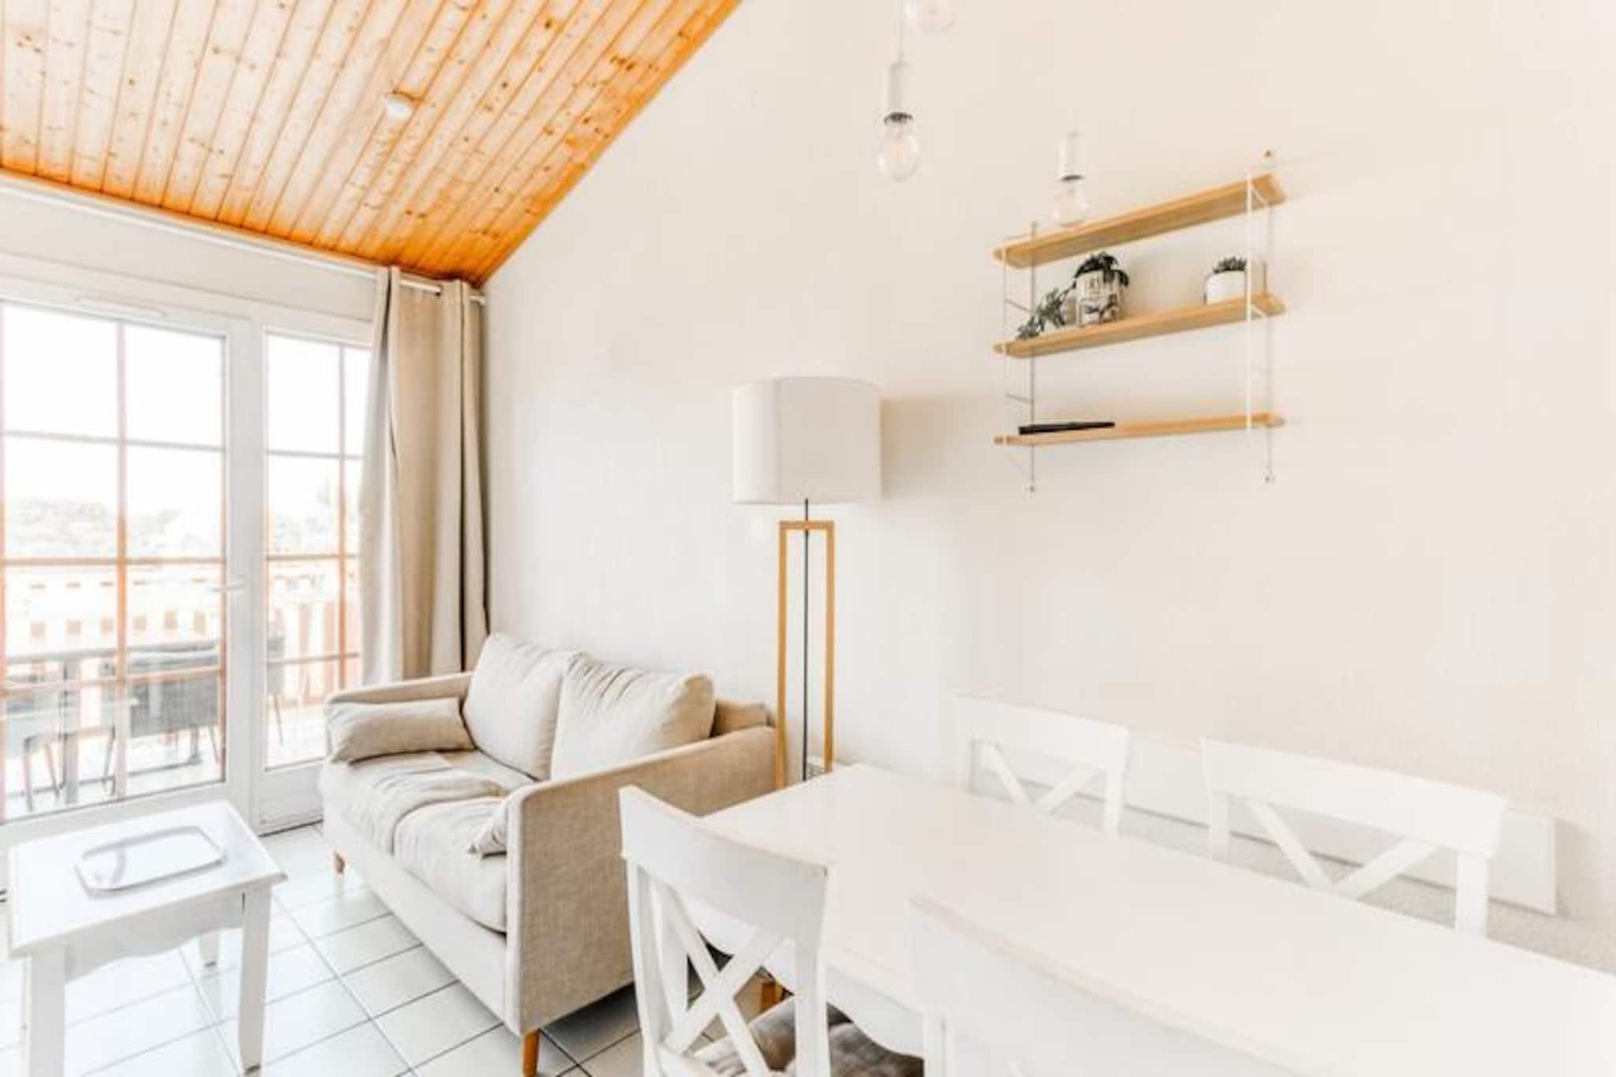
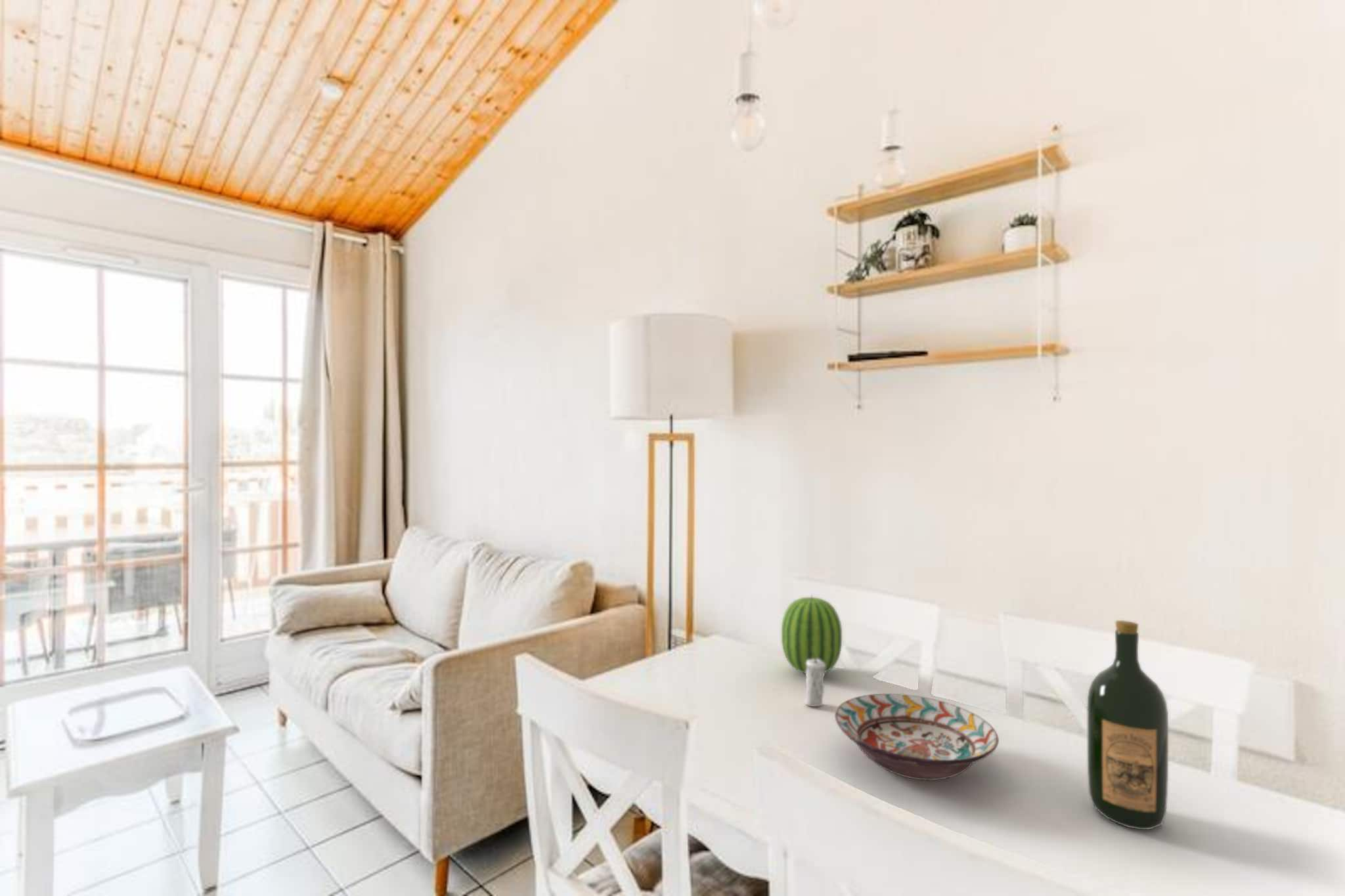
+ decorative bowl (913, 742)
+ fruit (811, 633)
+ candle (815, 677)
+ wine bottle (1126, 719)
